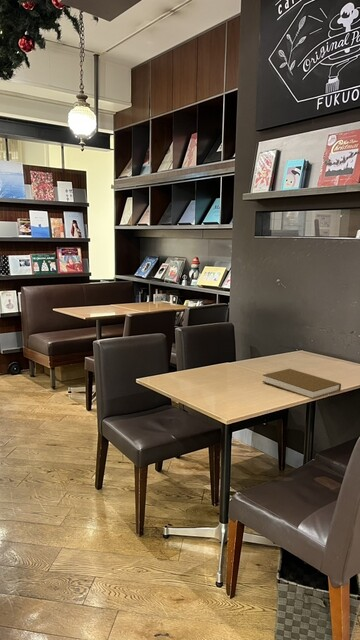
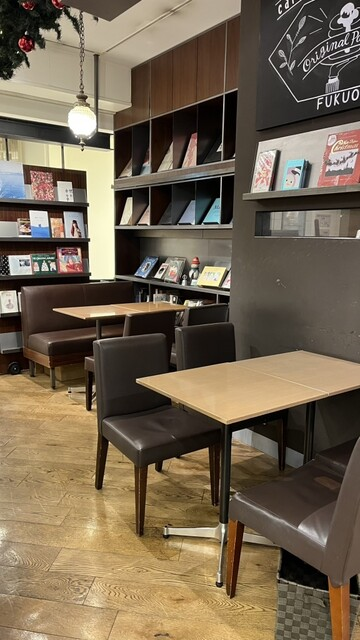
- book (300, 382)
